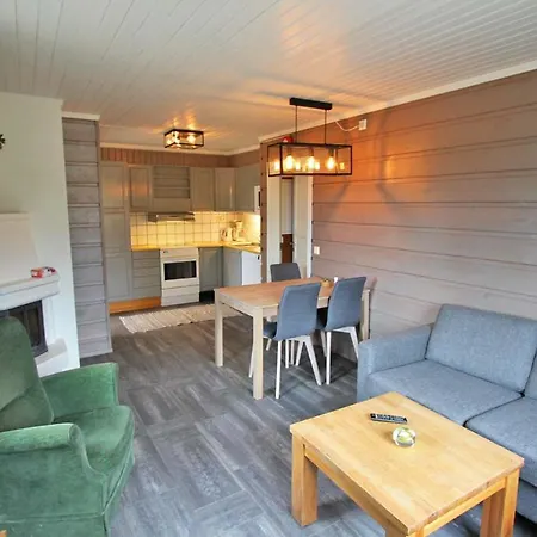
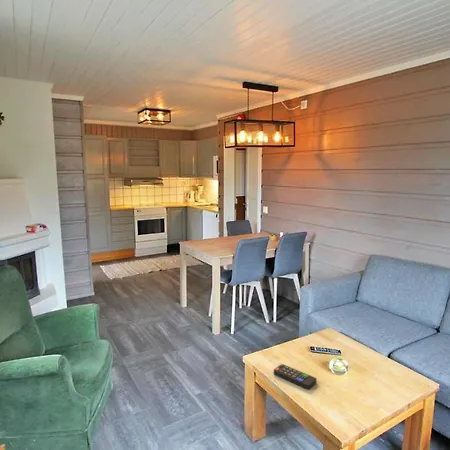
+ remote control (294, 375)
